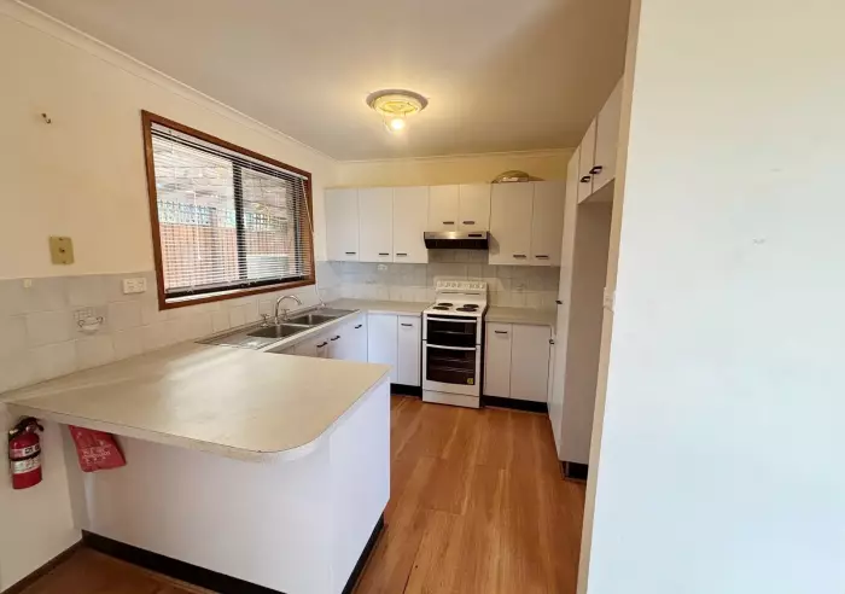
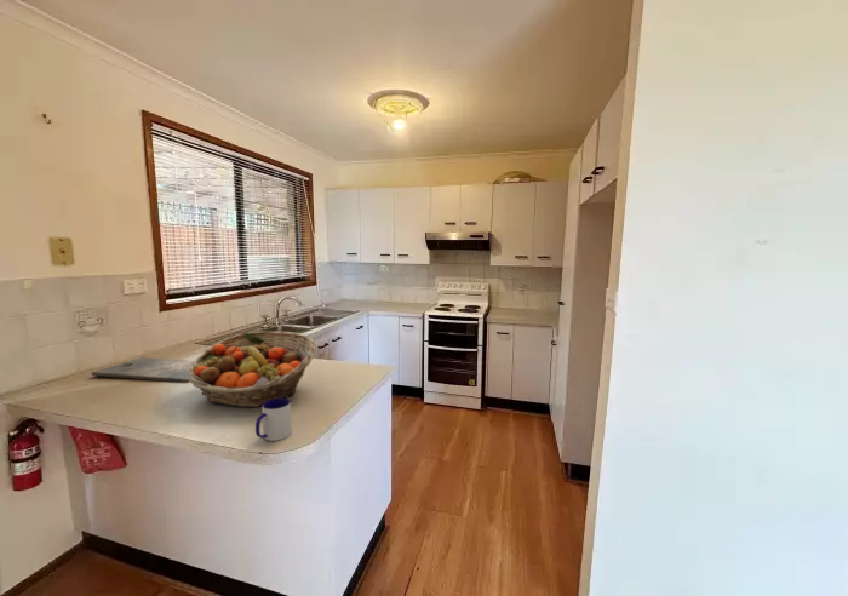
+ cutting board (162, 368)
+ mug (273, 420)
+ fruit basket (254, 366)
